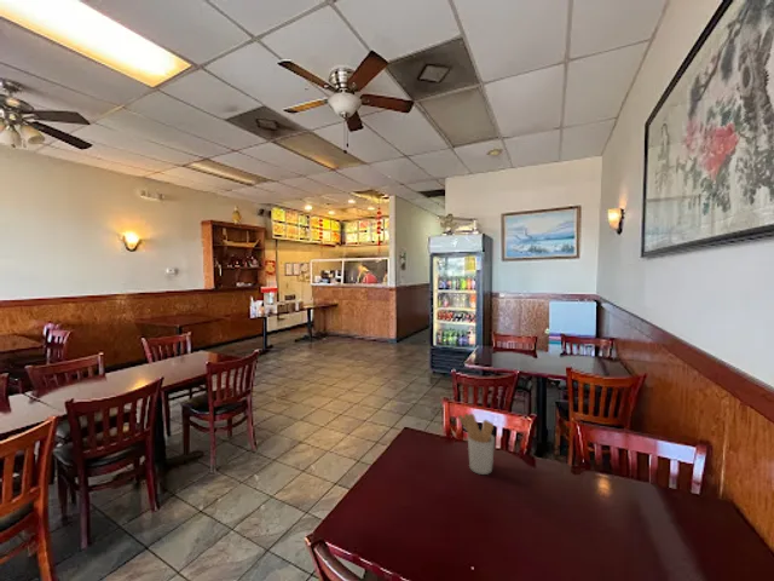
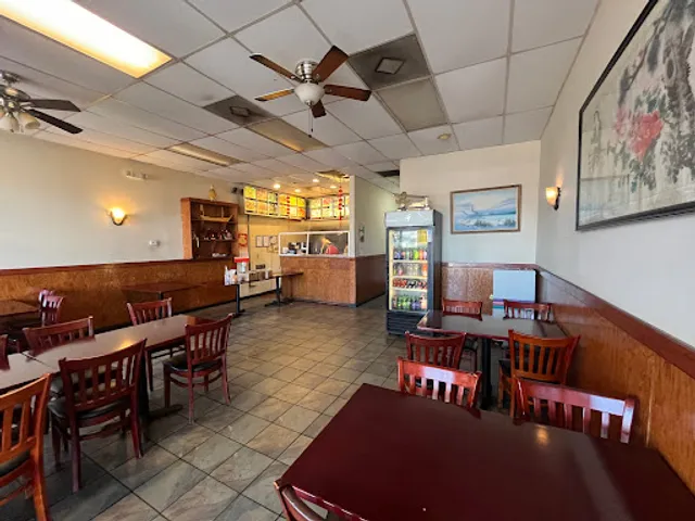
- utensil holder (475, 441)
